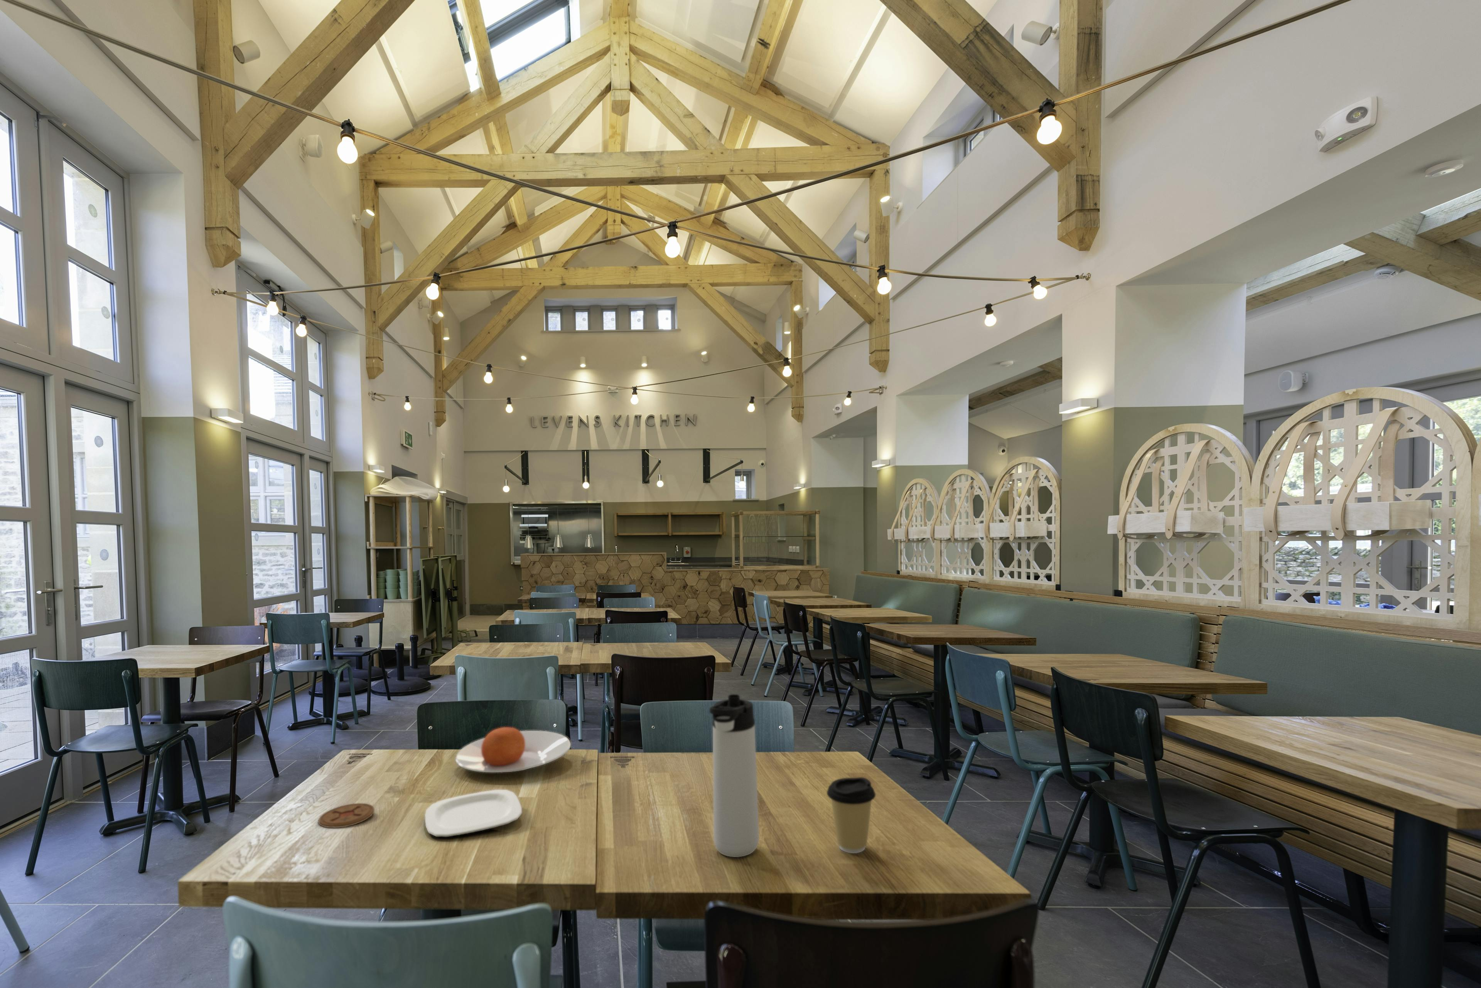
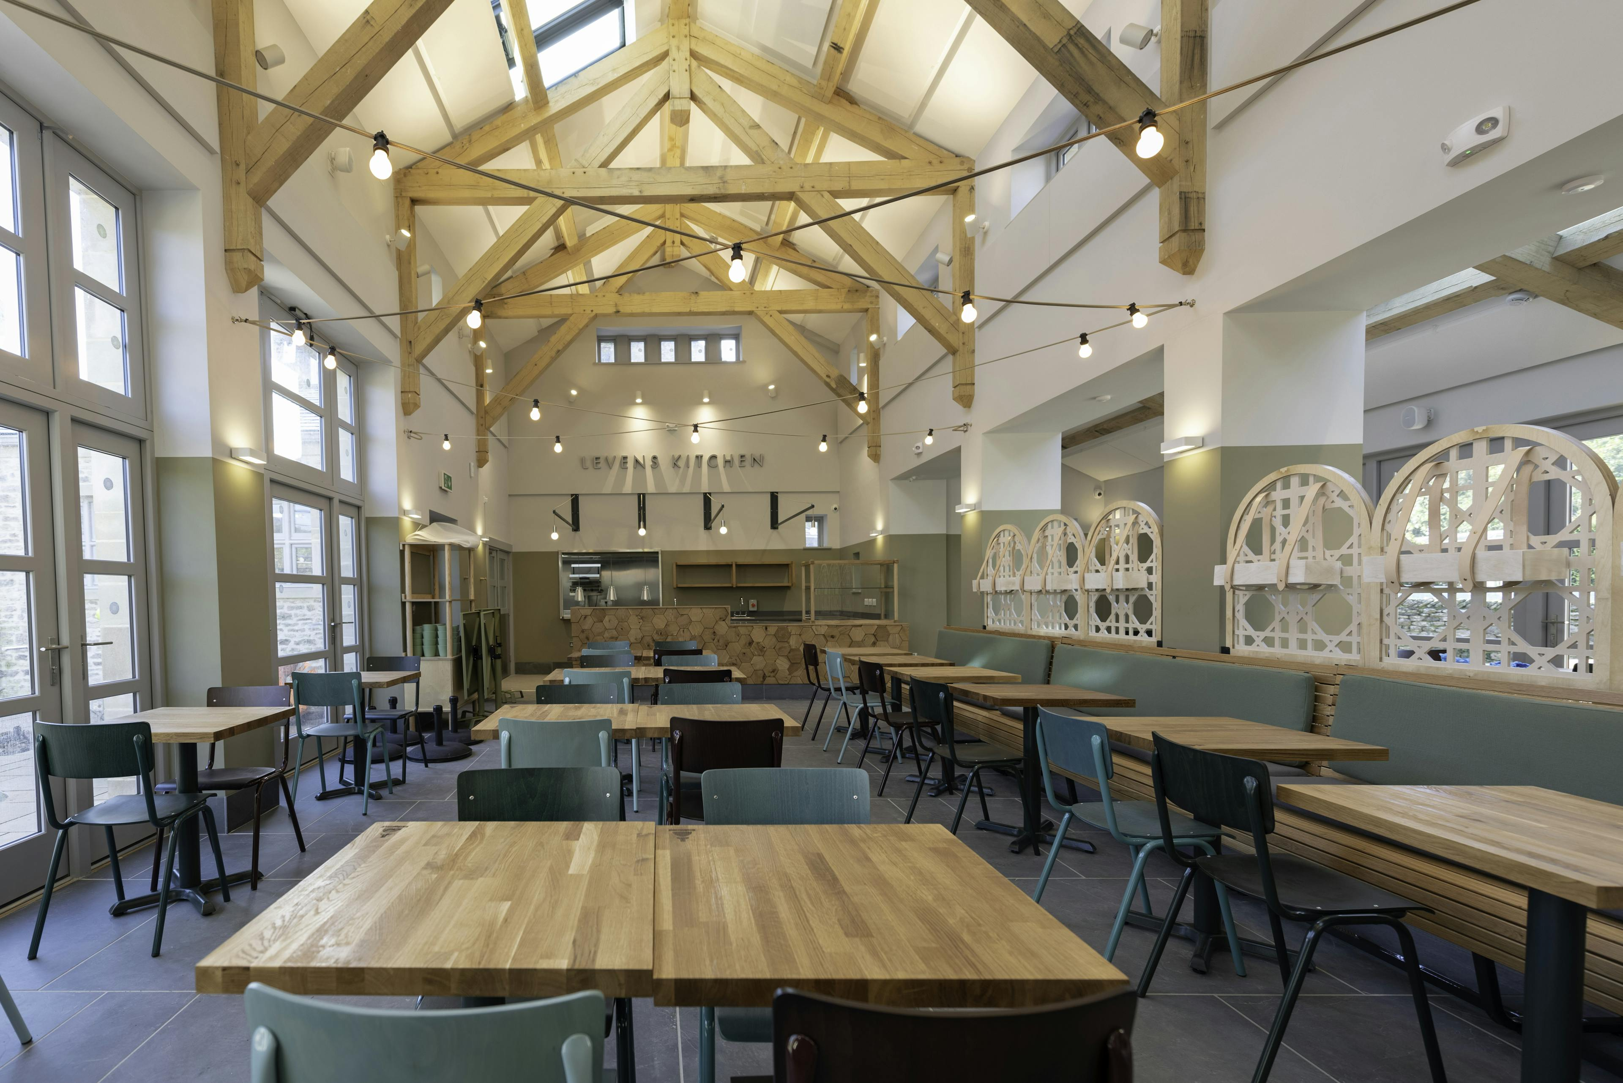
- coffee cup (851, 815)
- coaster (346, 815)
- plate (473, 814)
- plate (514, 745)
- thermos bottle (731, 776)
